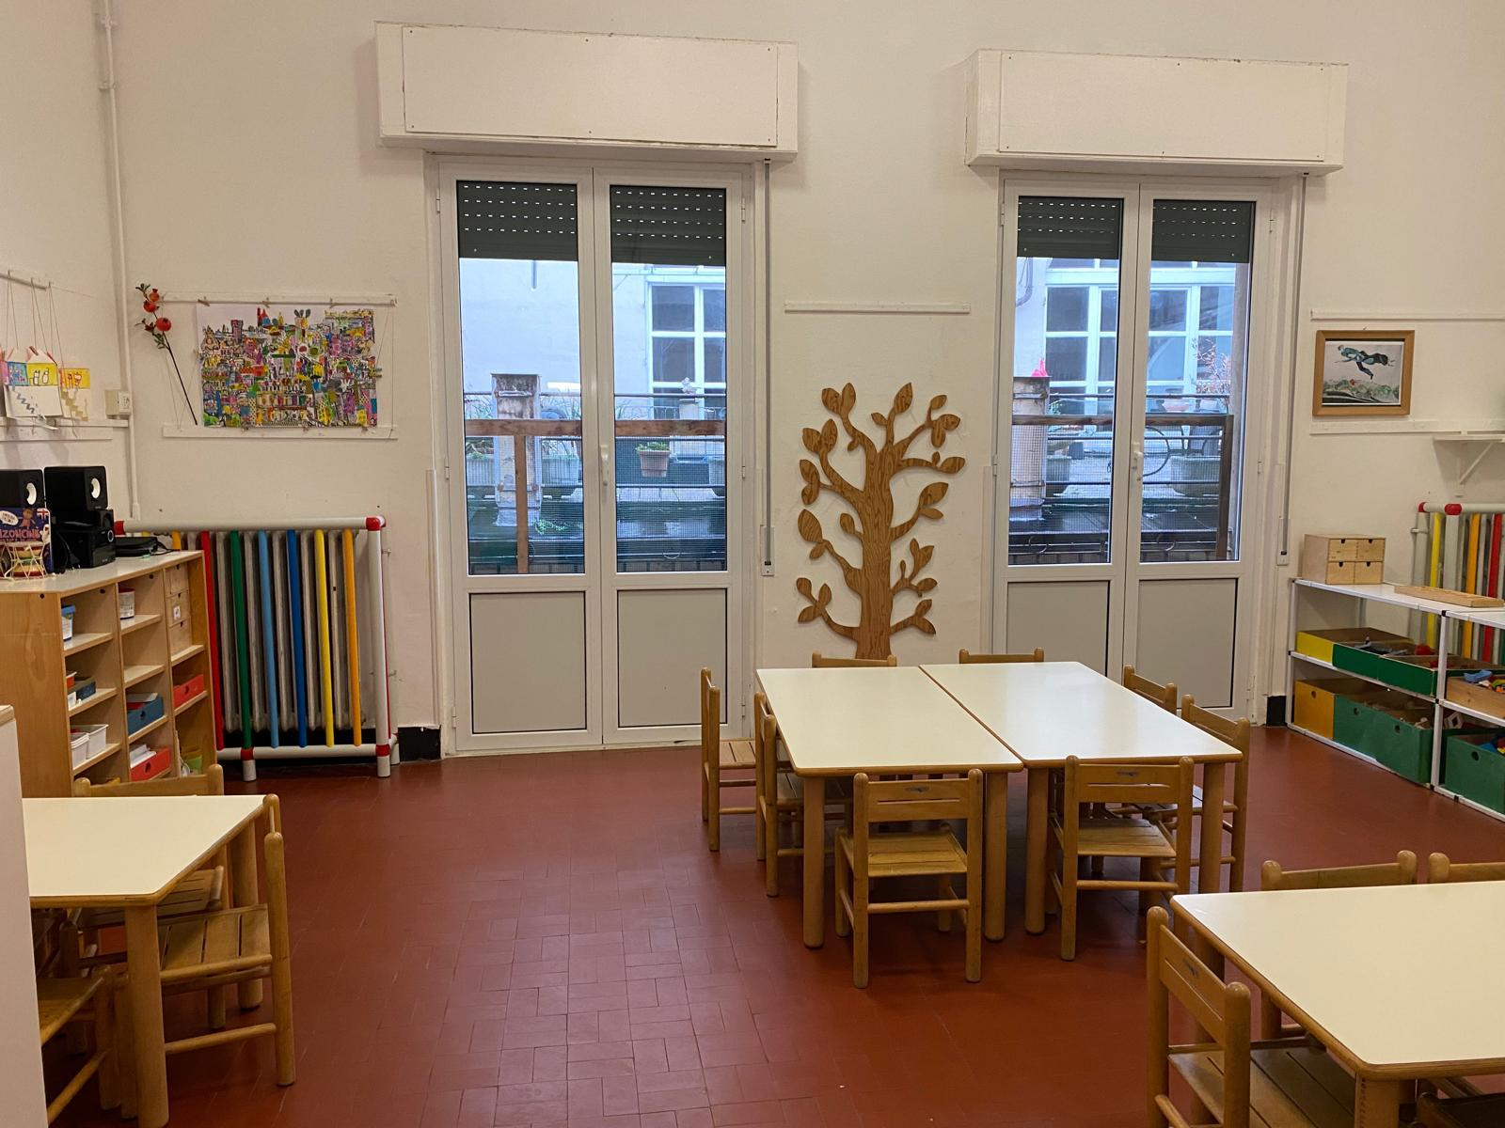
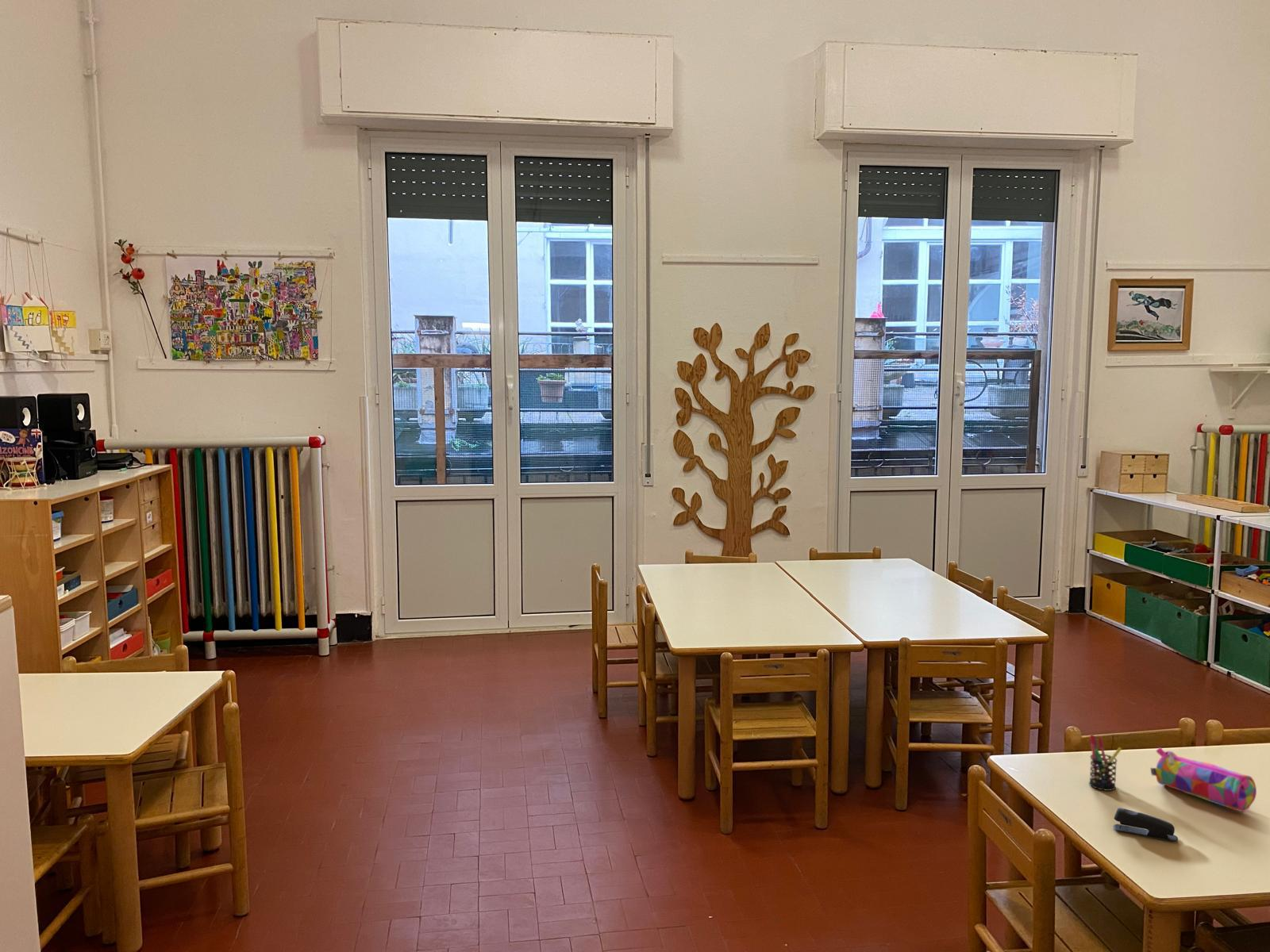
+ pencil case (1202, 779)
+ stapler (1145, 823)
+ pen holder (1100, 762)
